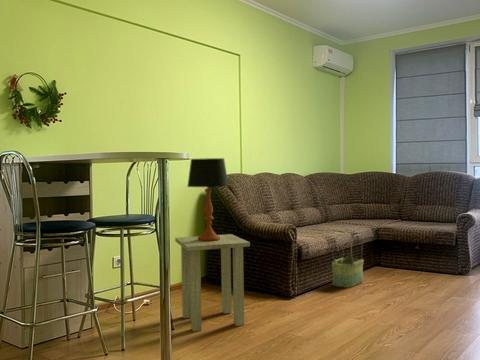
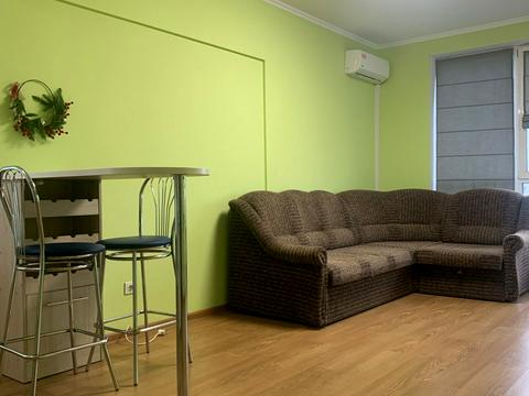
- side table (221, 279)
- table lamp (208, 199)
- basket (347, 258)
